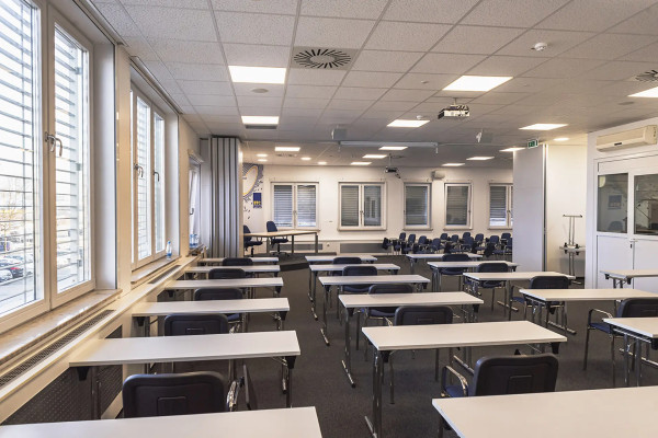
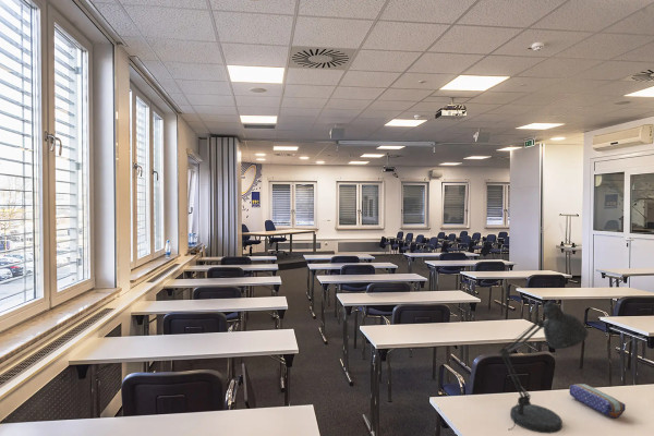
+ desk lamp (549, 346)
+ pencil case (595, 398)
